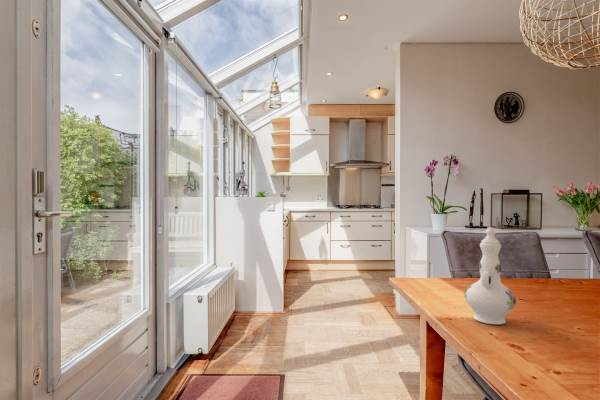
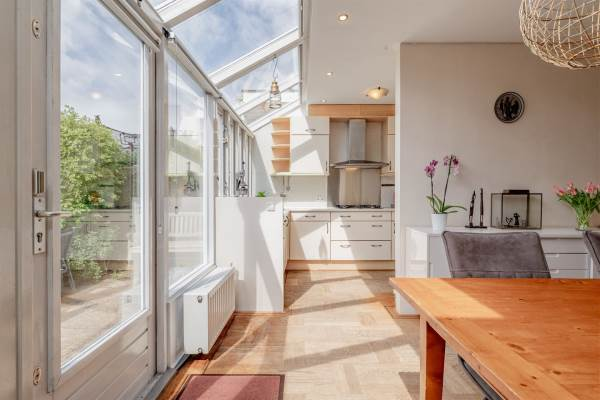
- chinaware (491, 272)
